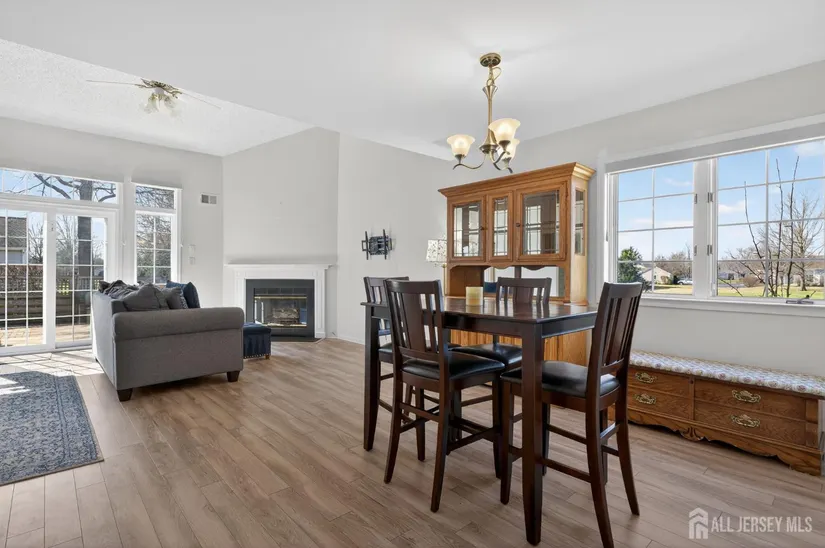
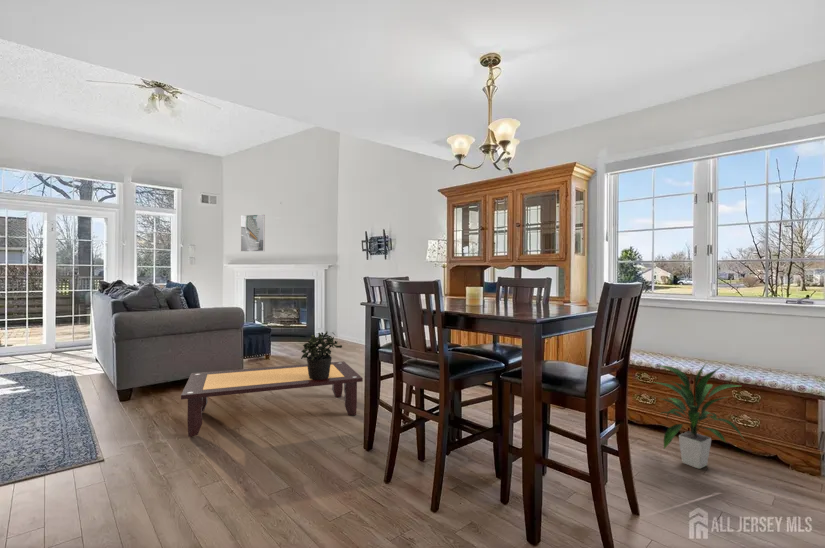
+ potted plant (321, 353)
+ indoor plant (691, 412)
+ coffee table (275, 389)
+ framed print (252, 233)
